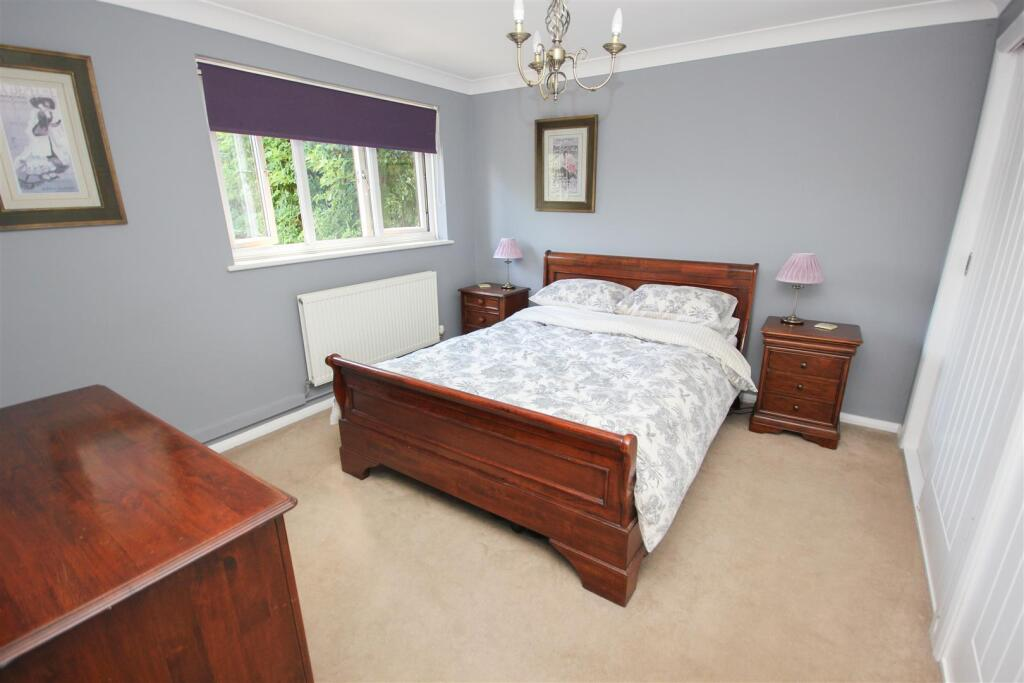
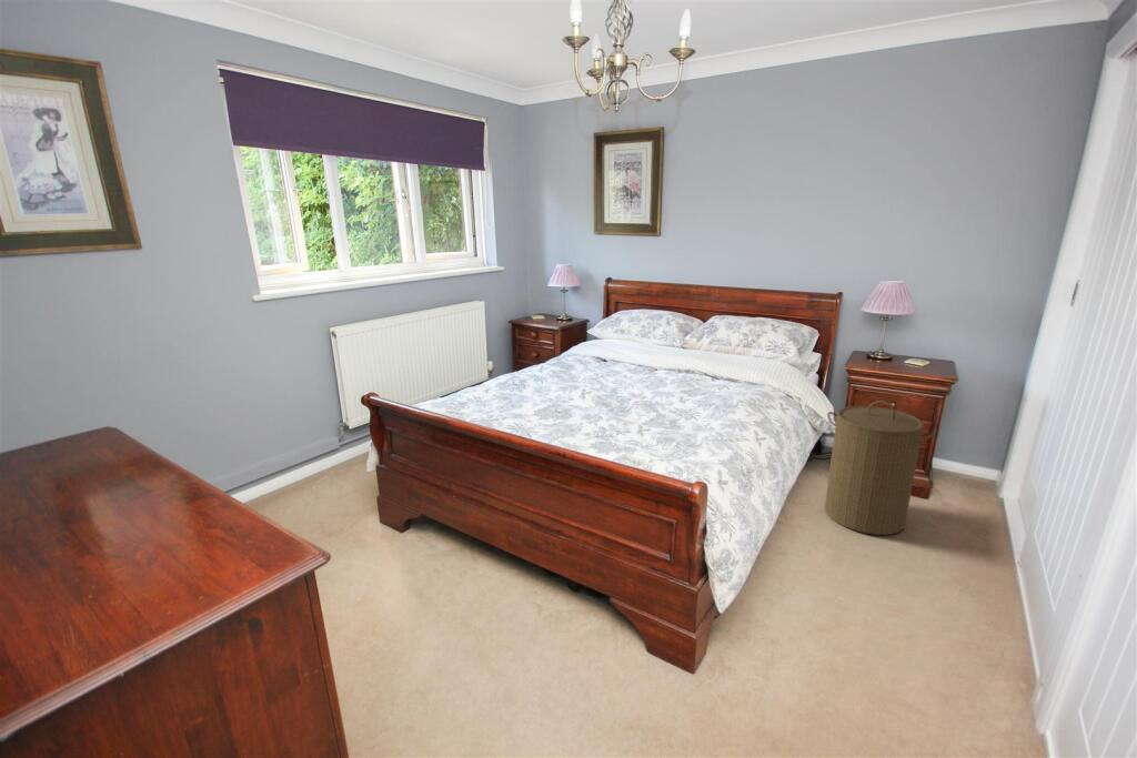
+ laundry hamper (872, 459)
